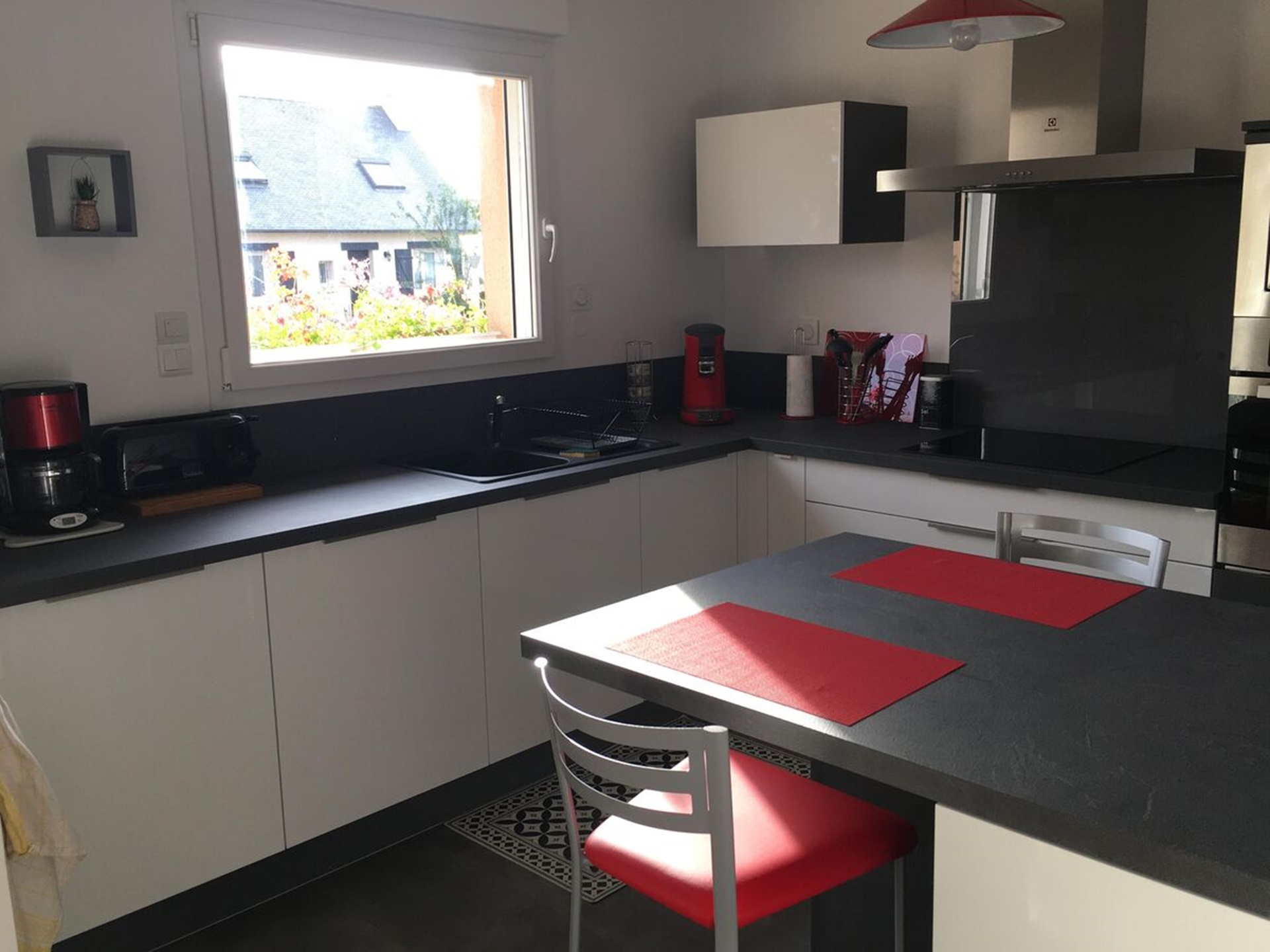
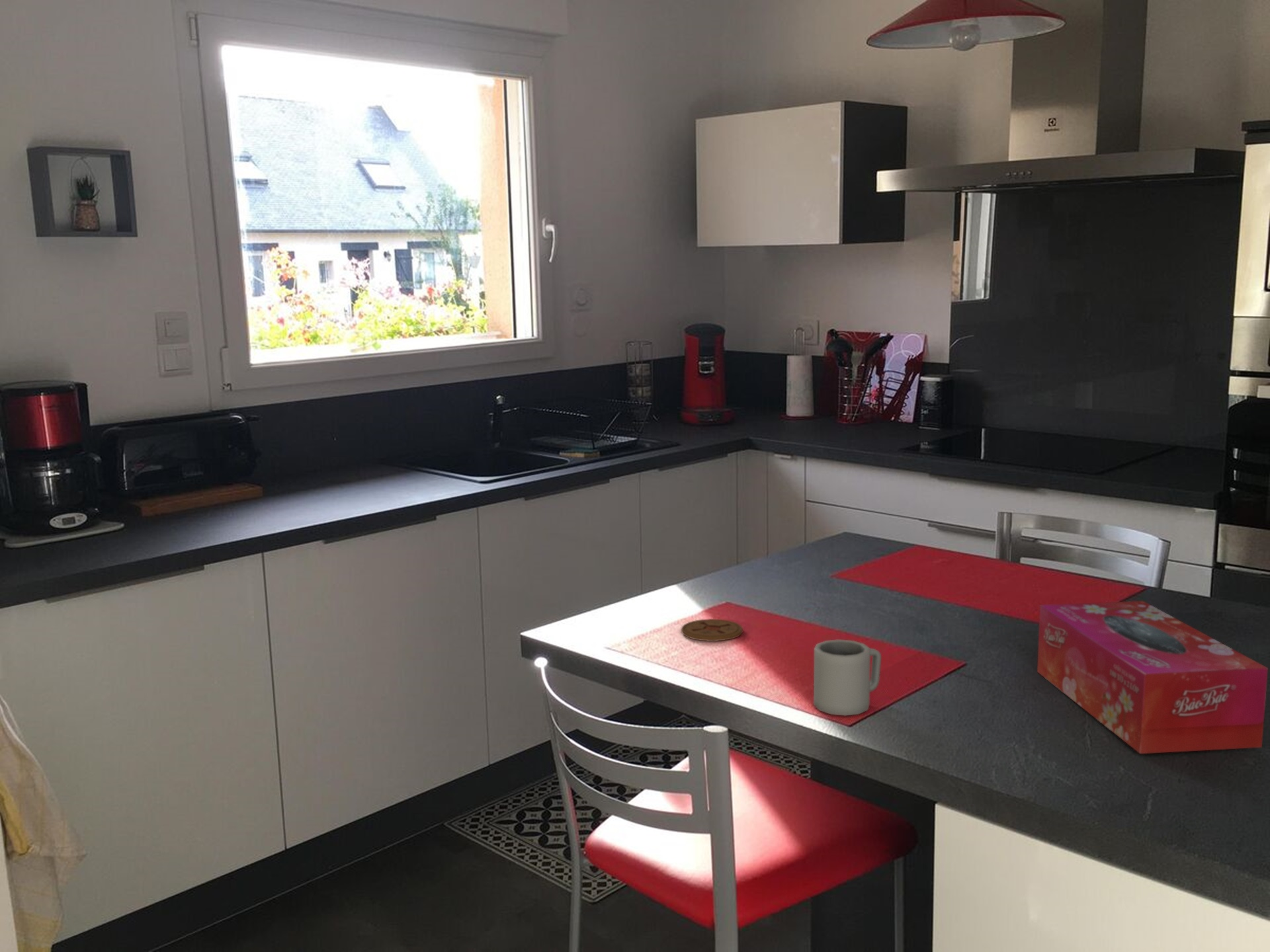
+ cup (849, 675)
+ coaster (712, 629)
+ tissue box (1141, 670)
